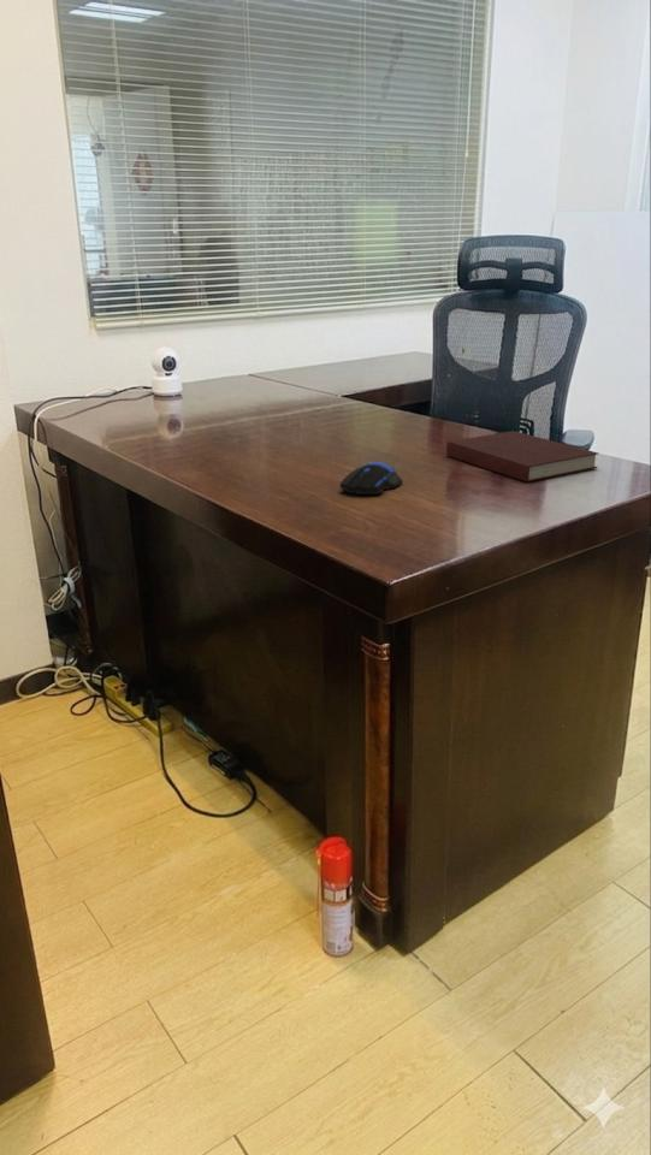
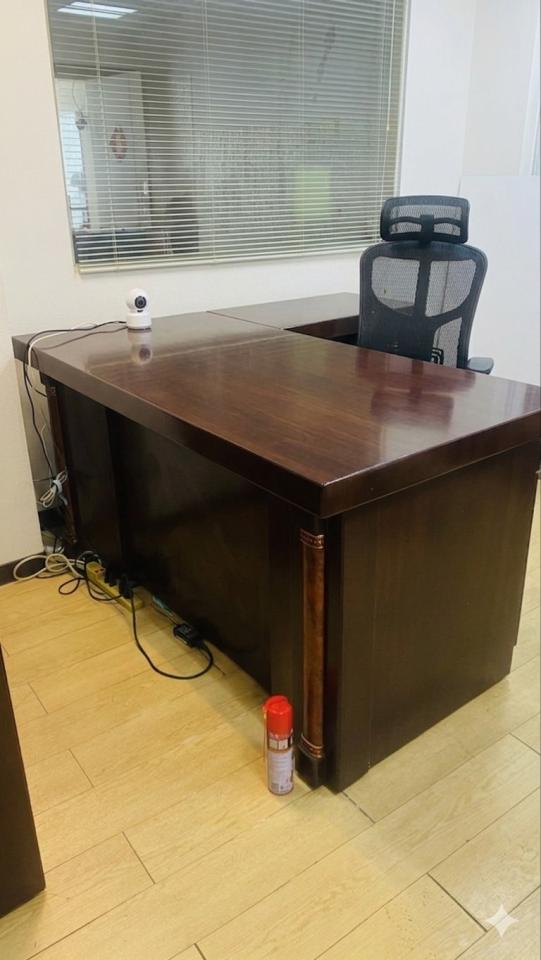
- notebook (519, 454)
- computer mouse (369, 474)
